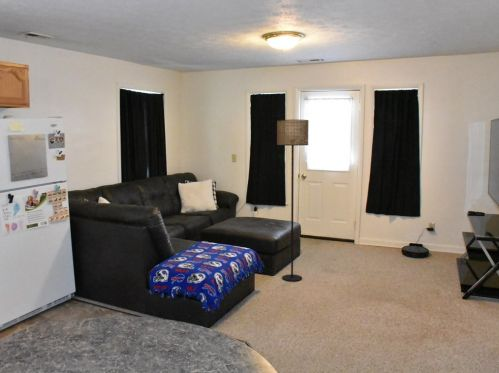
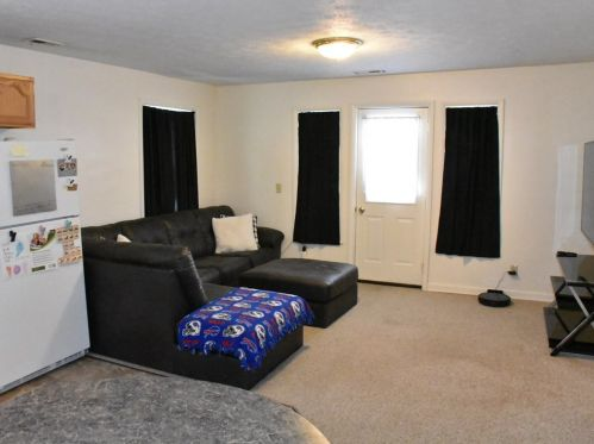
- floor lamp (292, 200)
